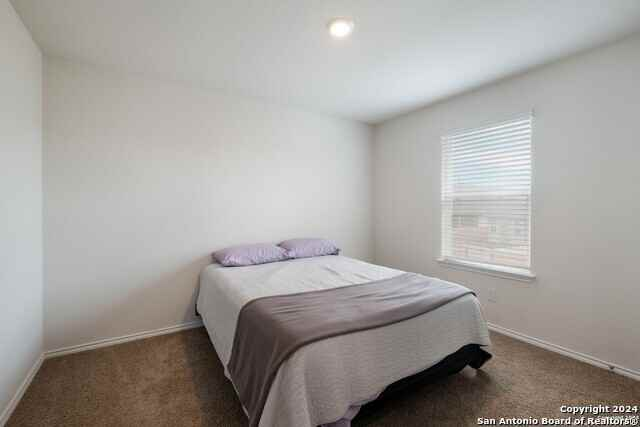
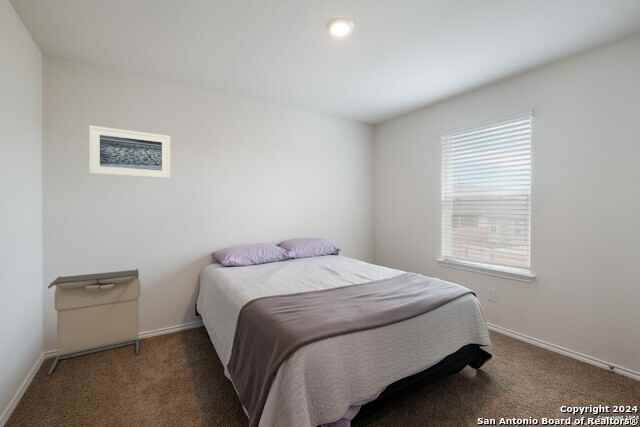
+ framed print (132, 153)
+ laundry hamper (99, 315)
